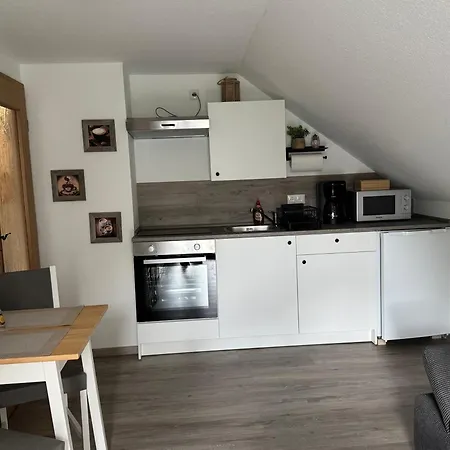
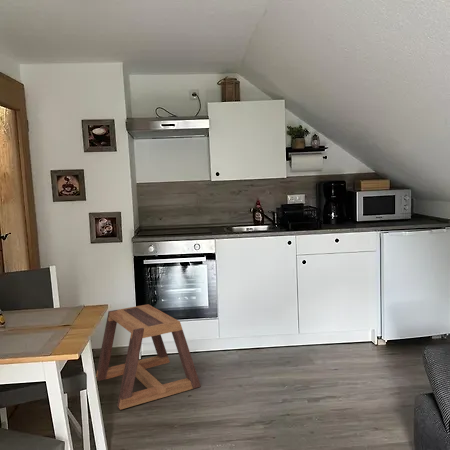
+ stool (140, 348)
